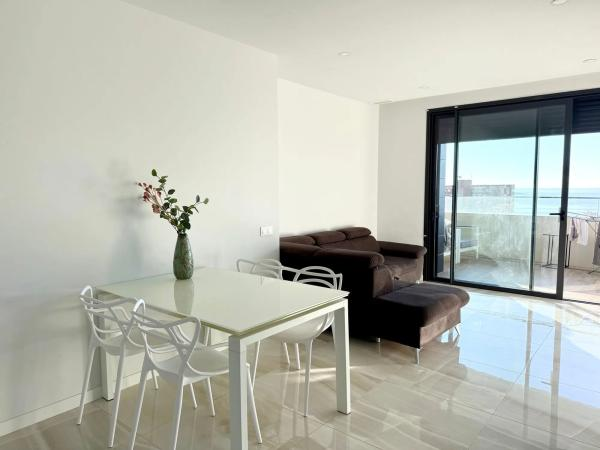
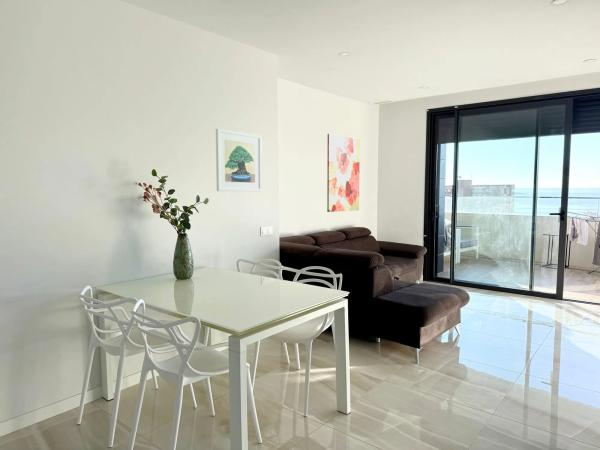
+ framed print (240, 162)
+ wall art (344, 174)
